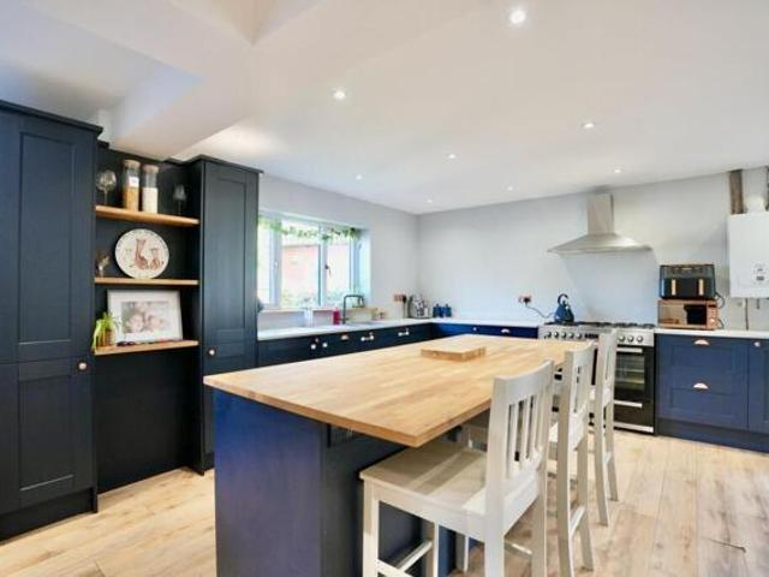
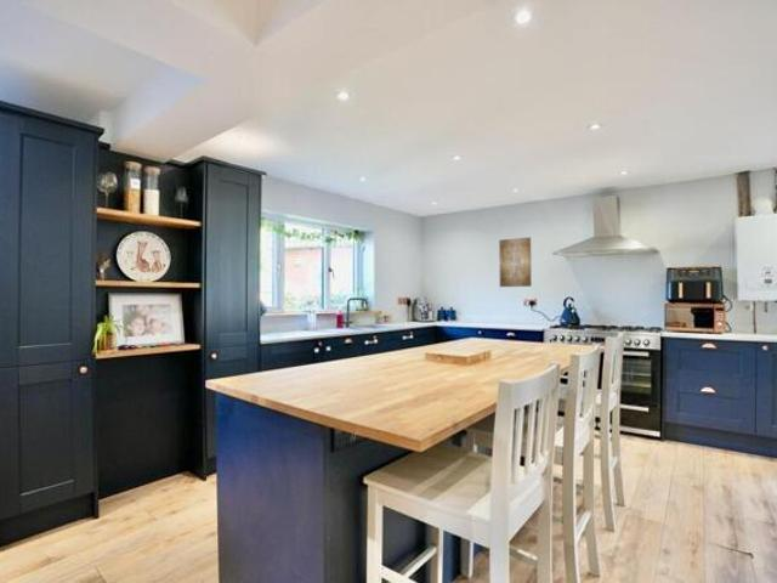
+ wall art (515, 262)
